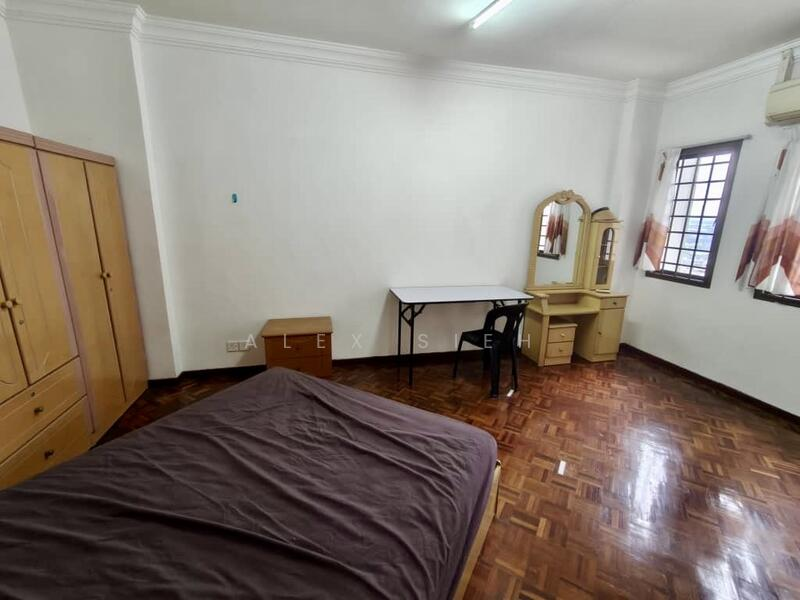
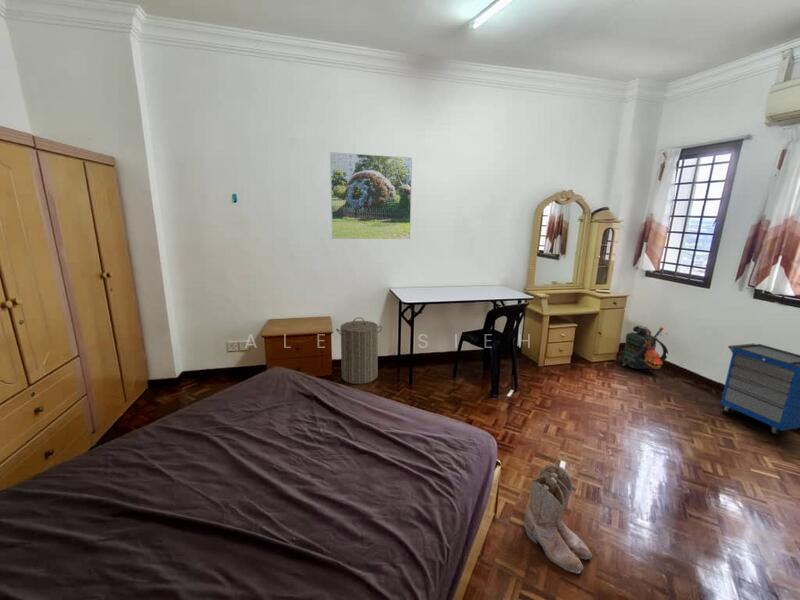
+ cabinet (765, 387)
+ backpack (647, 345)
+ laundry hamper (359, 347)
+ boots (560, 512)
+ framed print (372, 198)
